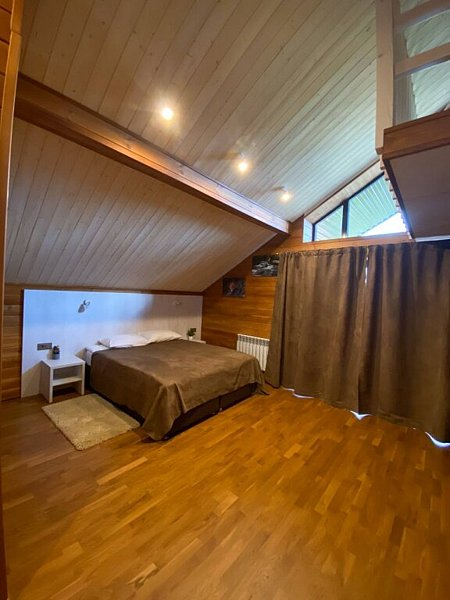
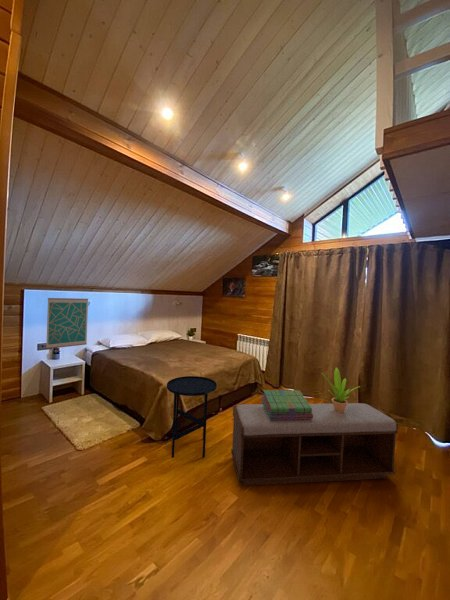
+ potted plant (341, 392)
+ bench (311, 439)
+ stack of books (285, 406)
+ wall art (68, 322)
+ side table (190, 415)
